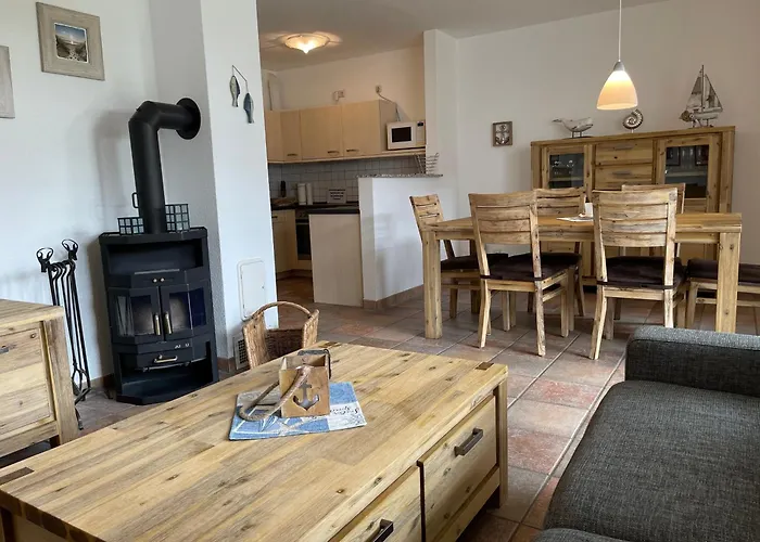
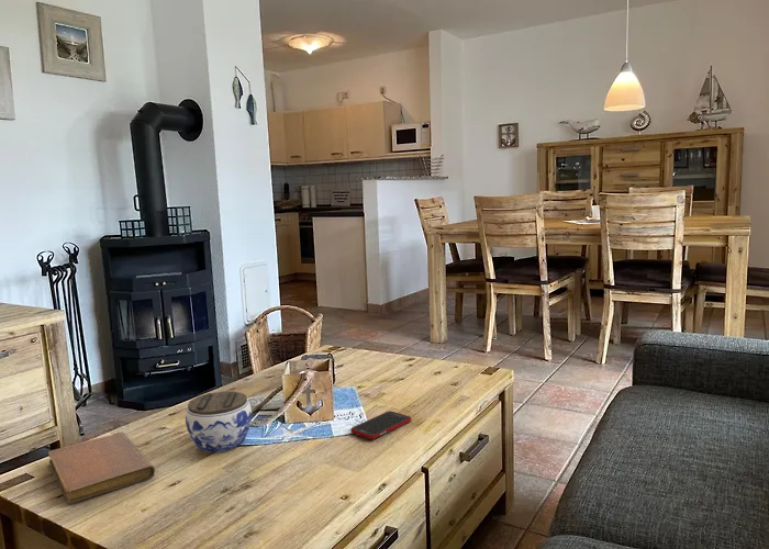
+ jar (219, 421)
+ notebook (99, 463)
+ cell phone (381, 424)
